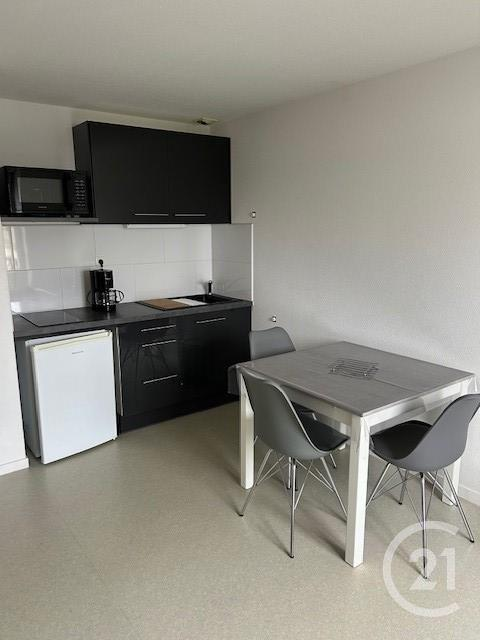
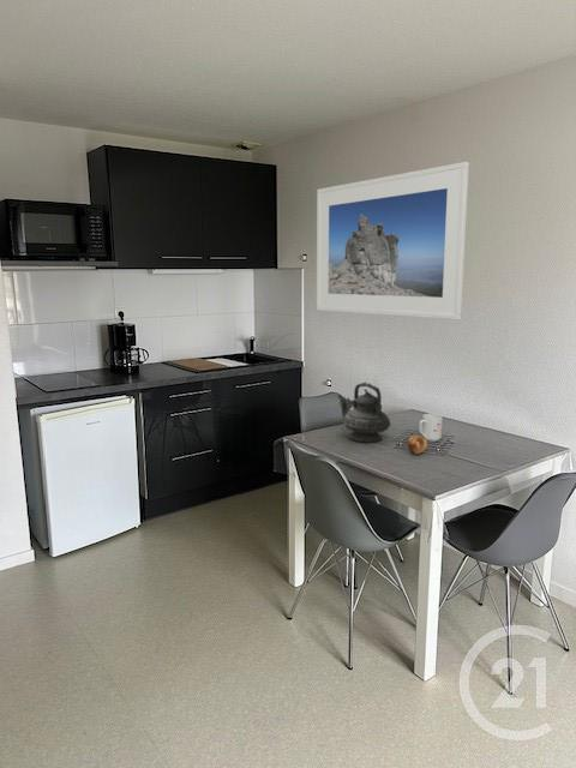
+ mug (428, 427)
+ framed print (380, 247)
+ fruit (416, 444)
+ teapot (360, 409)
